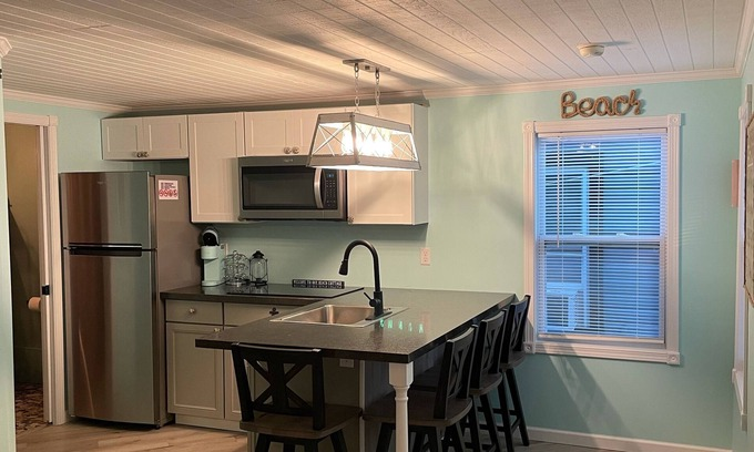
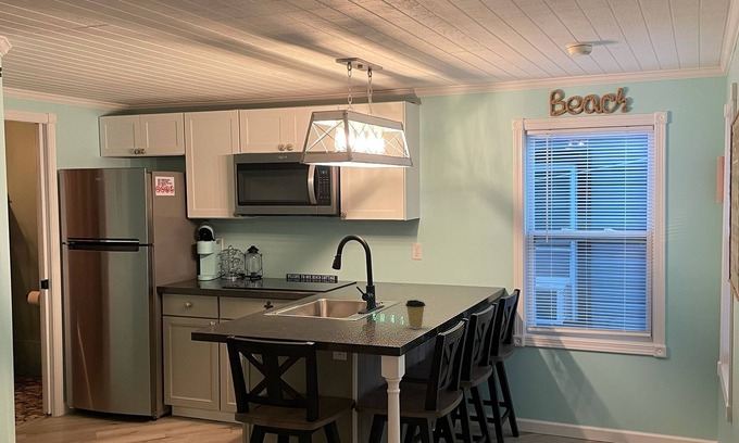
+ coffee cup (415, 314)
